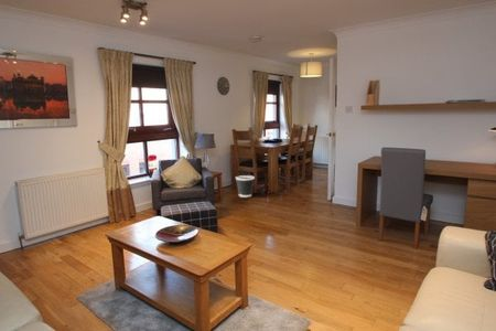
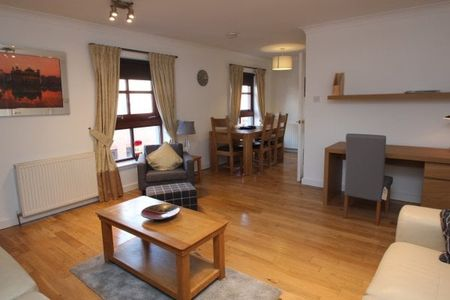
- wastebasket (245, 186)
